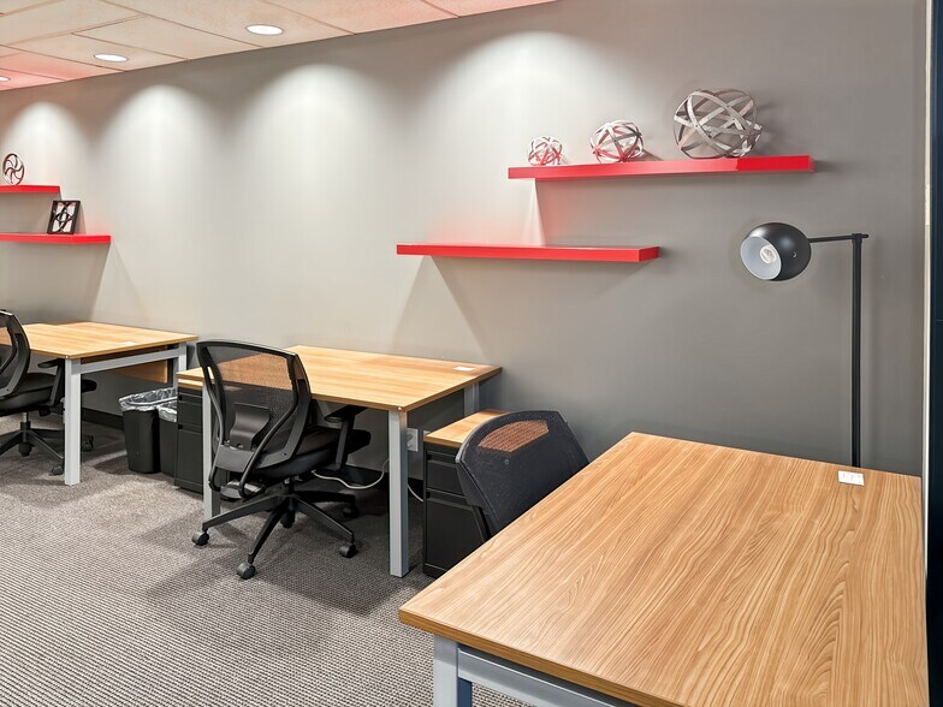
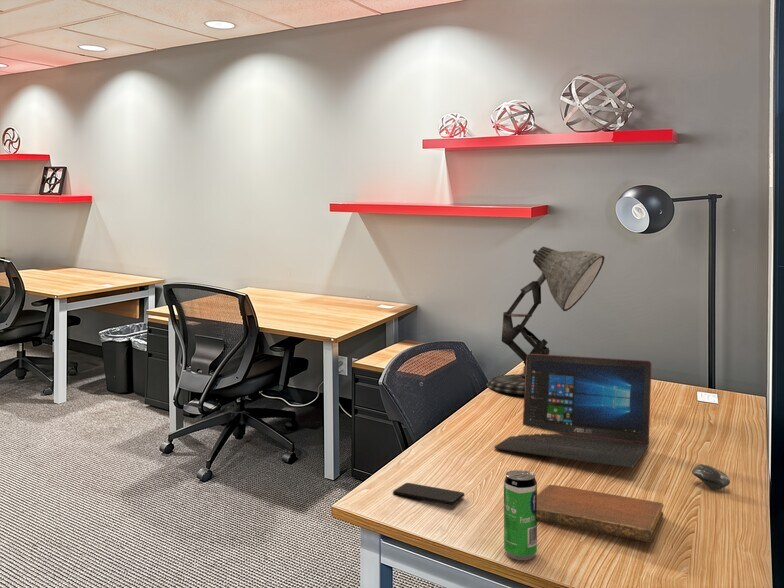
+ notebook (594, 510)
+ laptop (573, 405)
+ smartphone (428, 493)
+ desk lamp (534, 310)
+ beverage can (520, 514)
+ computer mouse (710, 477)
